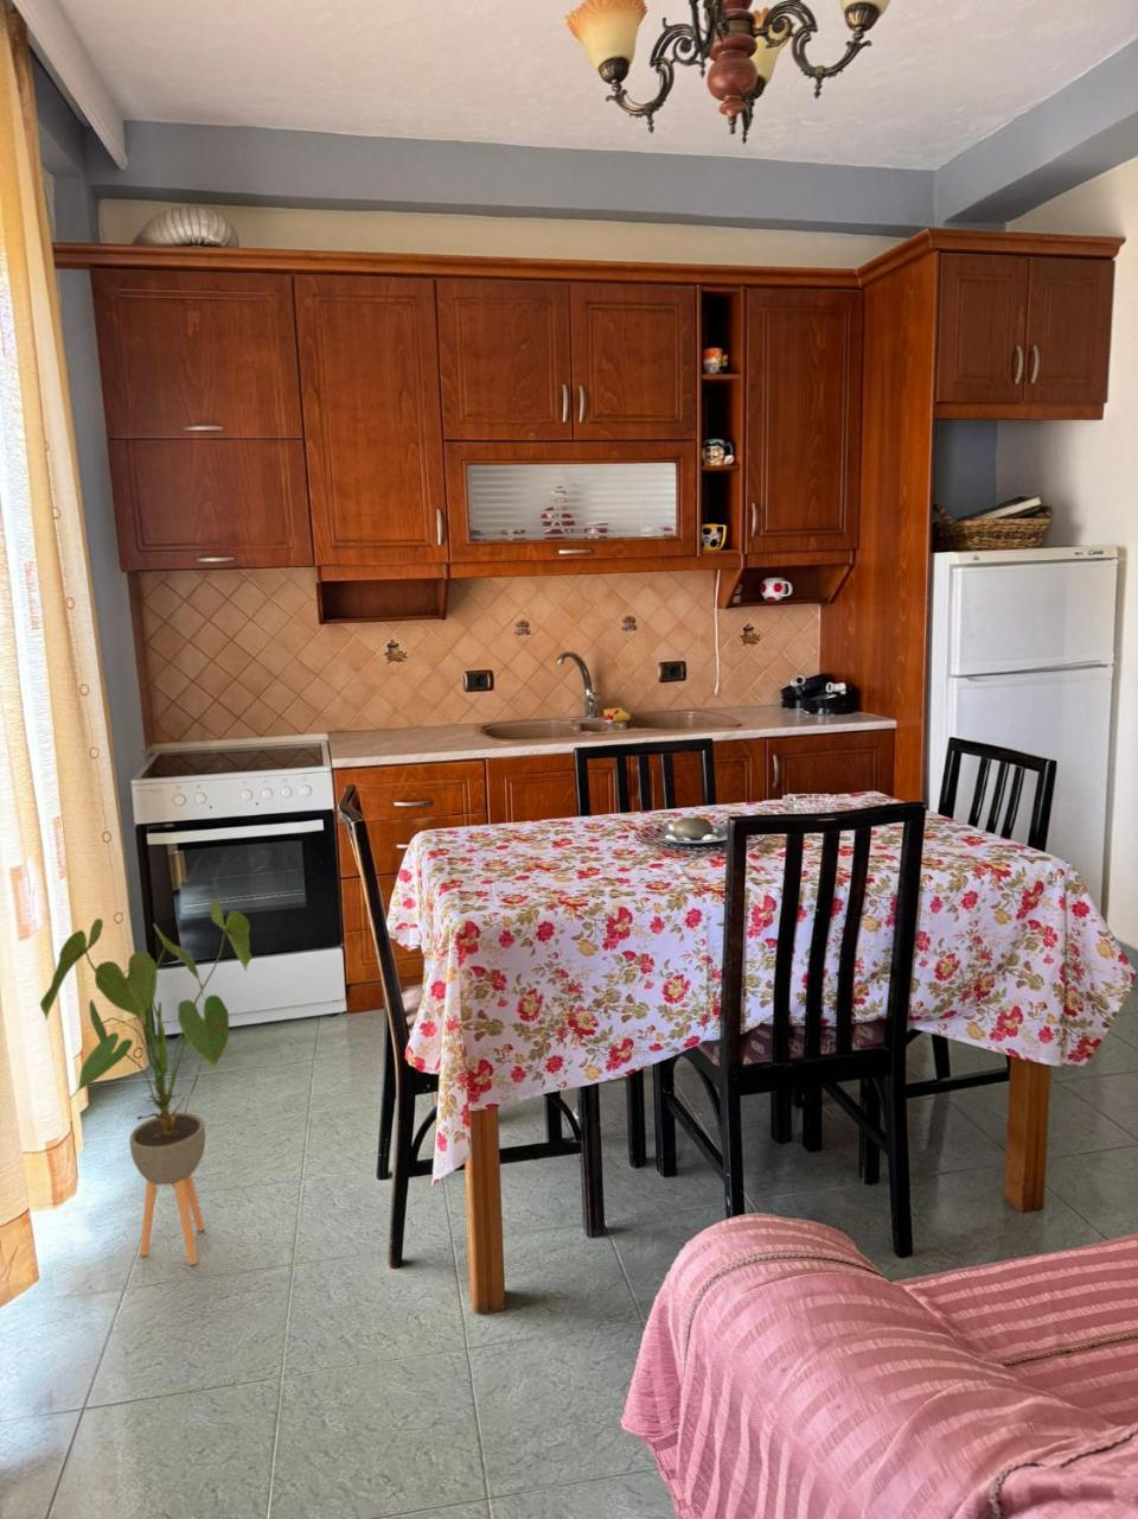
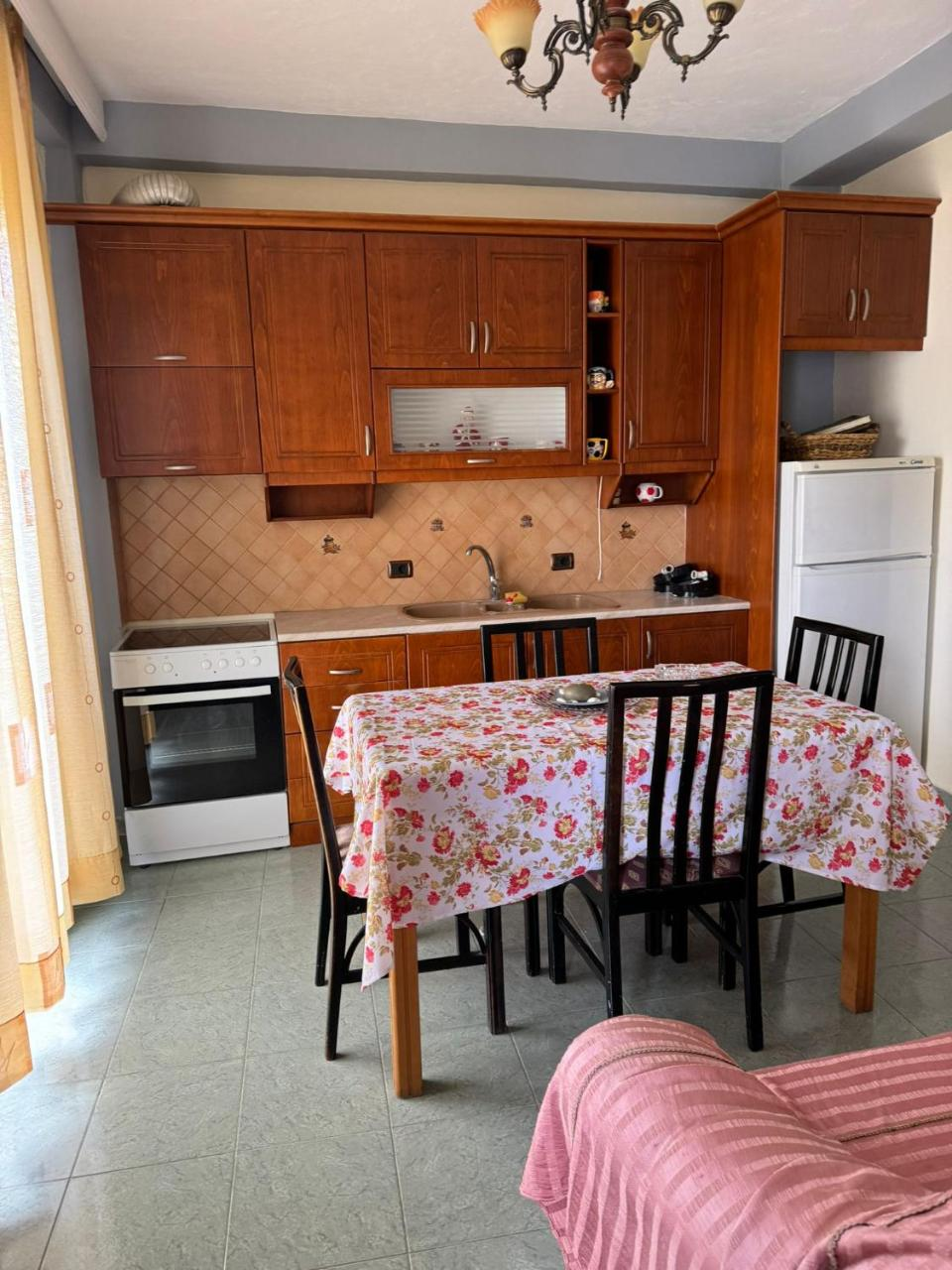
- house plant (153, 1082)
